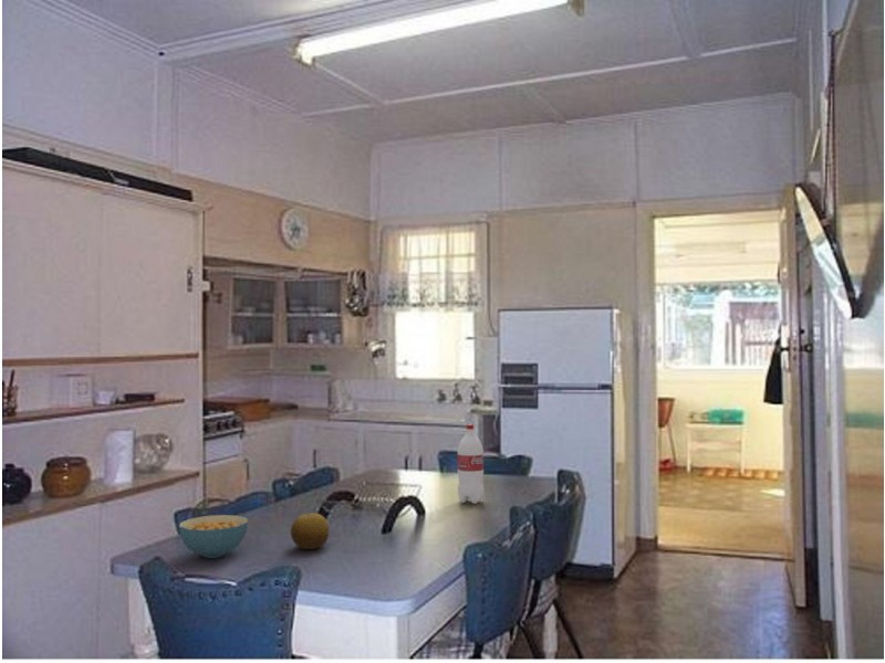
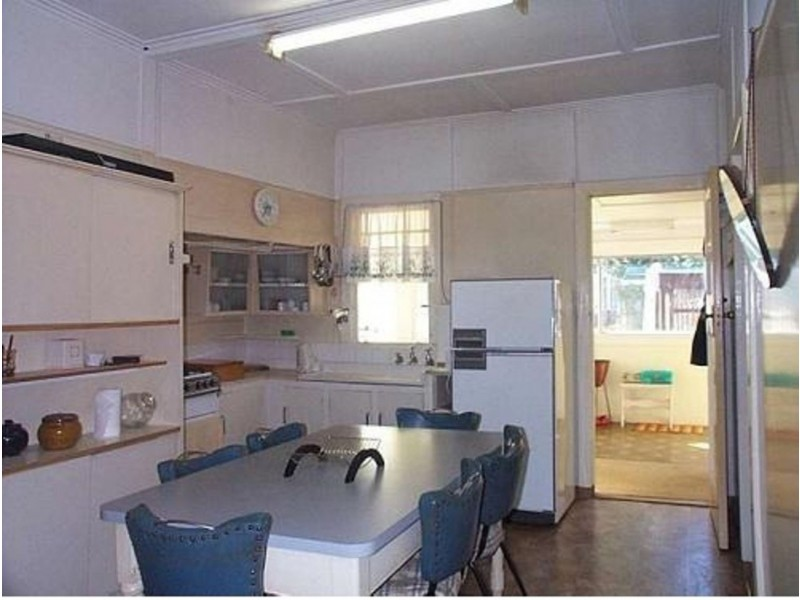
- bottle (470, 463)
- cereal bowl (214, 538)
- fruit (310, 530)
